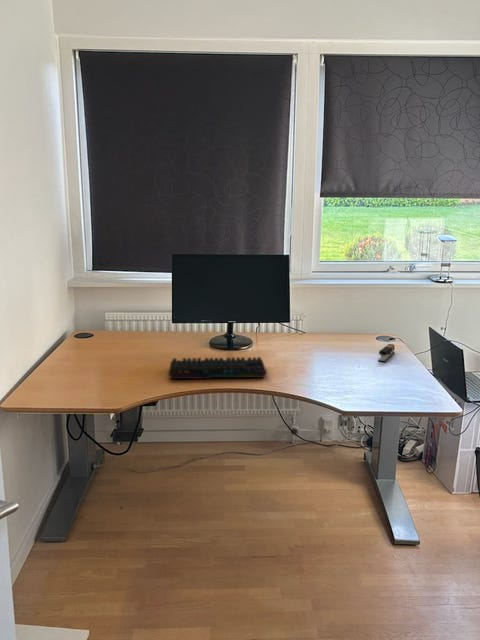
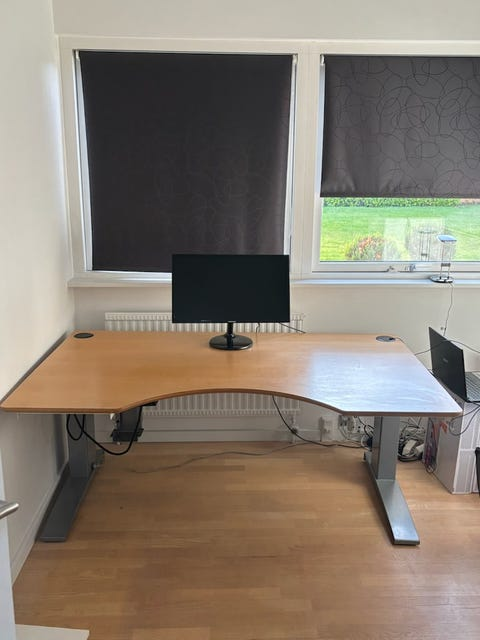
- stapler (386, 351)
- keyboard (217, 367)
